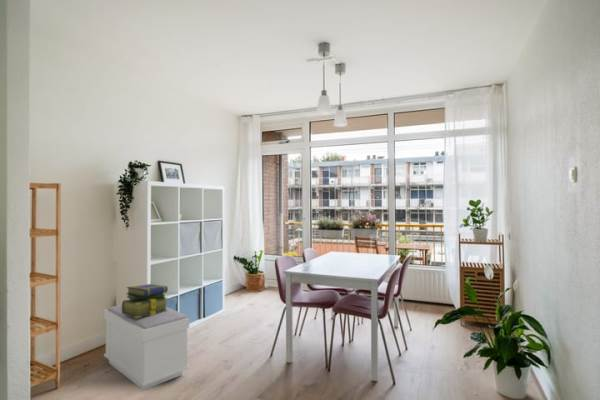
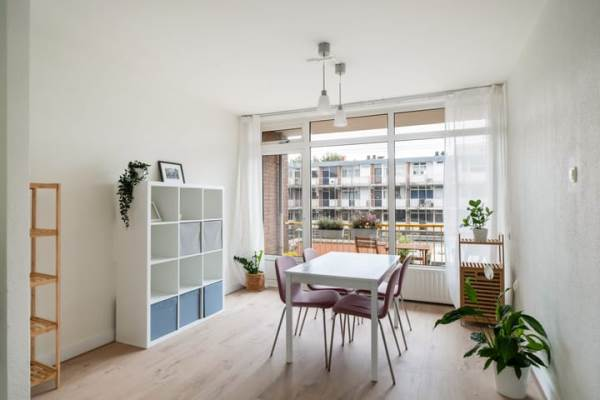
- stack of books (145, 298)
- bench (145, 339)
